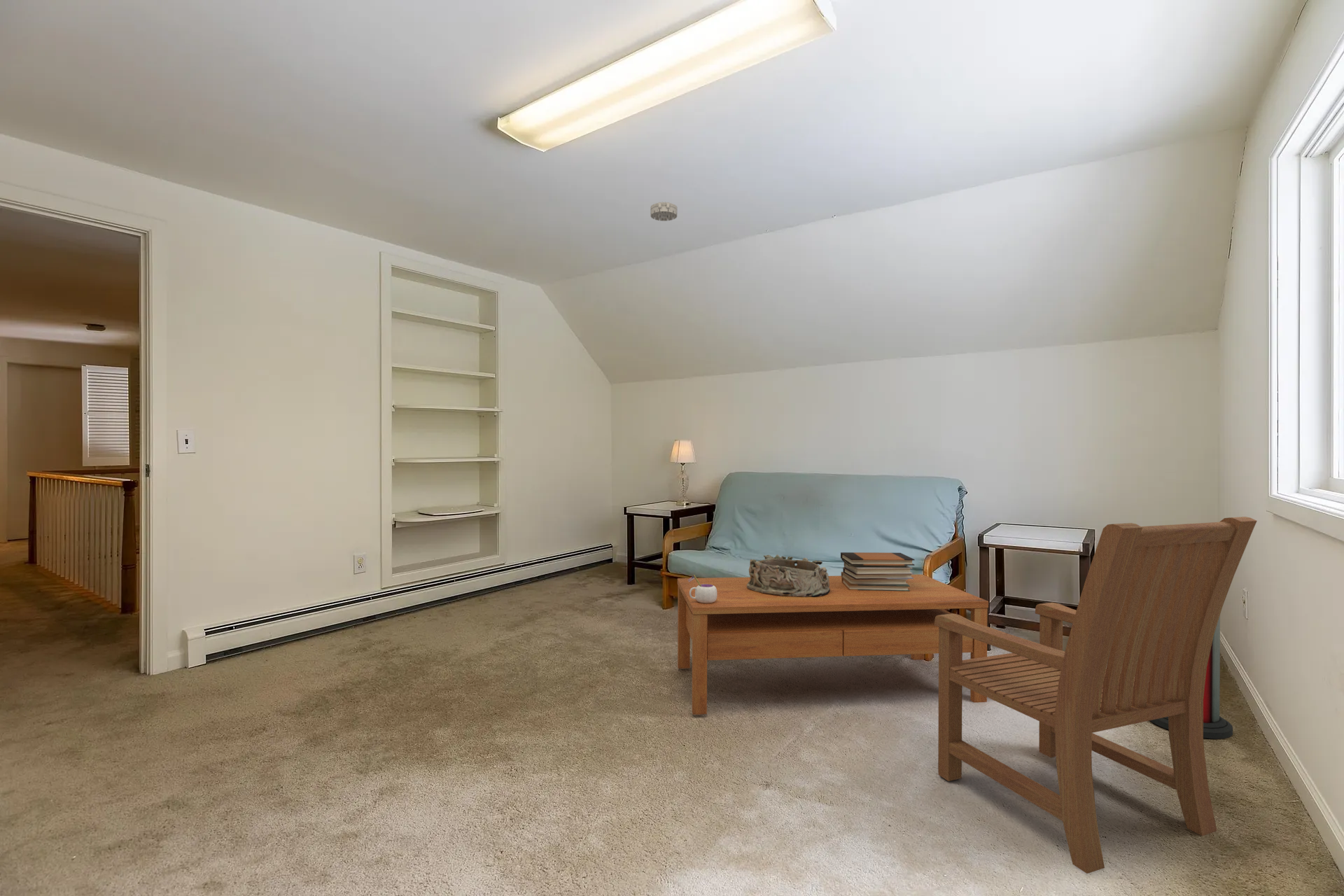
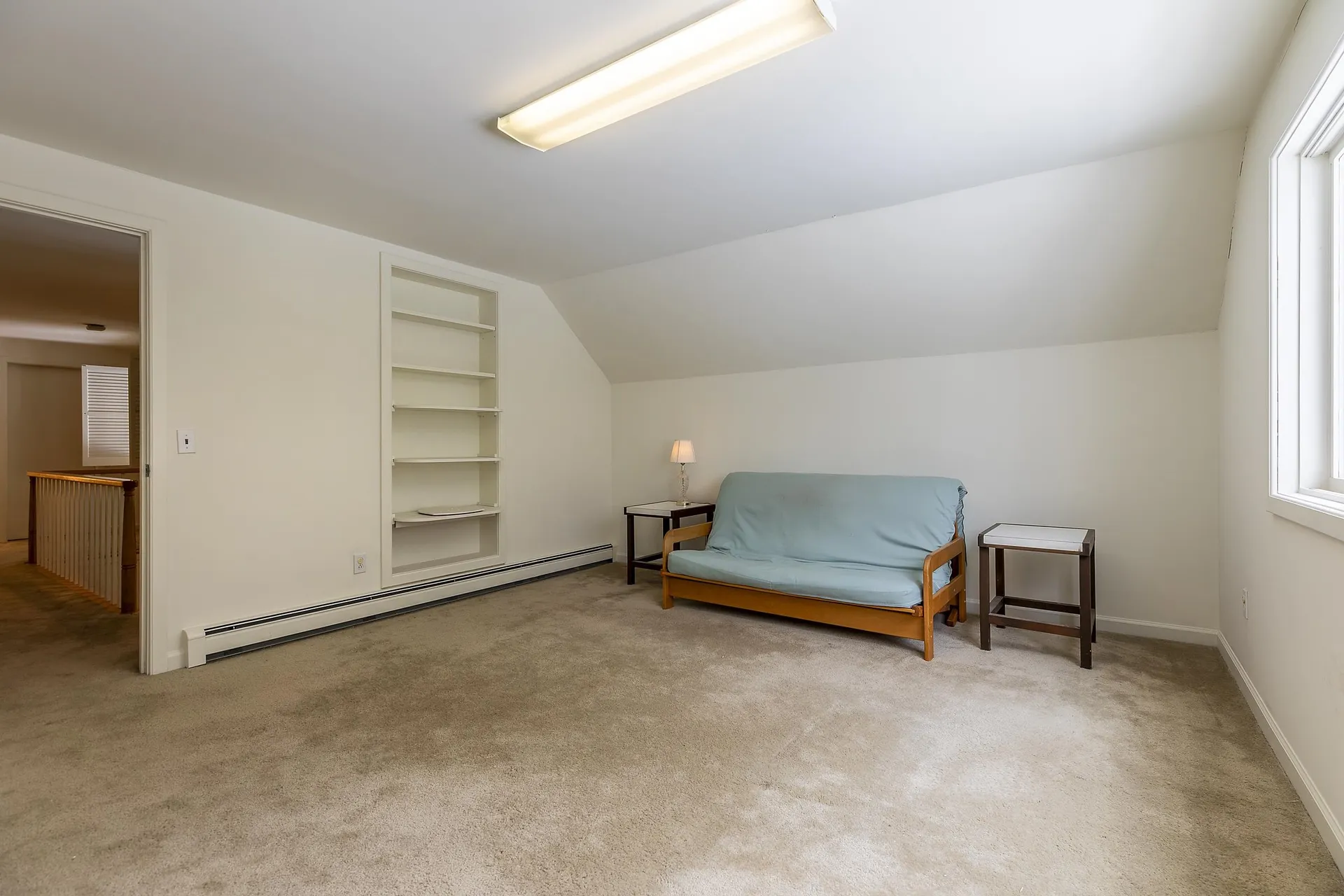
- mug (702, 587)
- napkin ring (787, 573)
- coffee table (820, 636)
- air purifier (1213, 636)
- book stack (876, 570)
- smoke detector (664, 211)
- armchair (1078, 658)
